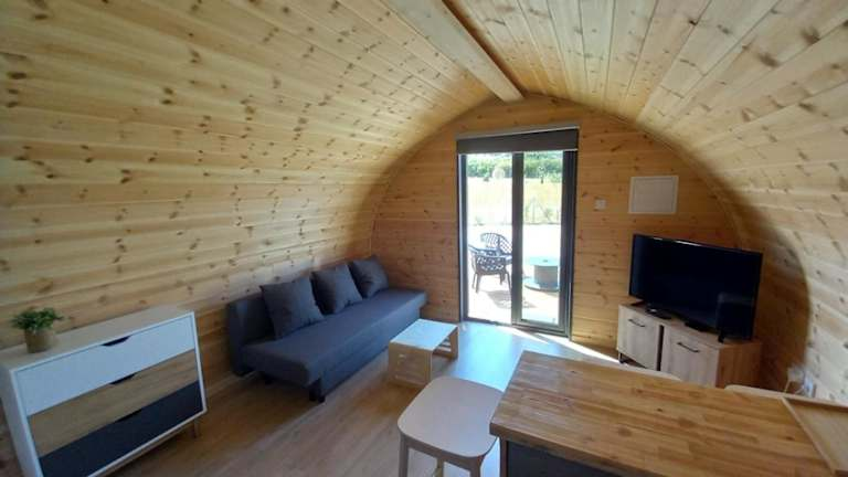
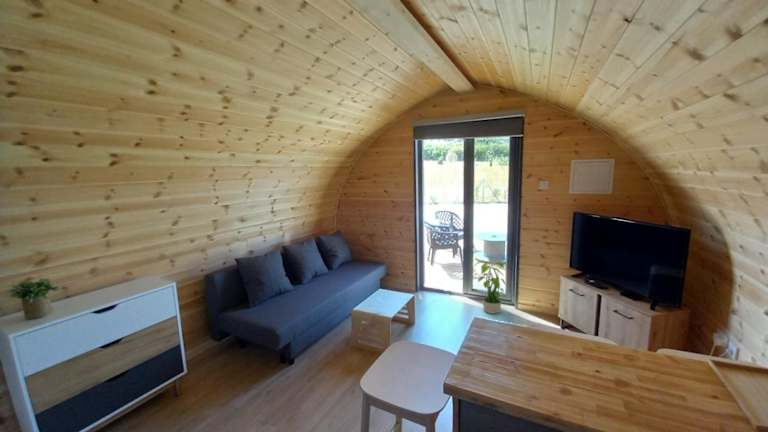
+ potted plant (488, 286)
